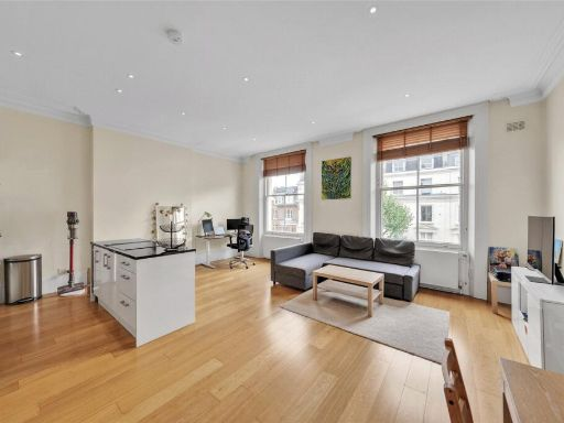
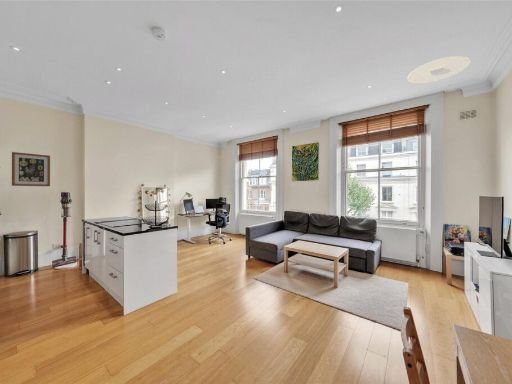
+ wall art (31, 169)
+ ceiling light (436, 68)
